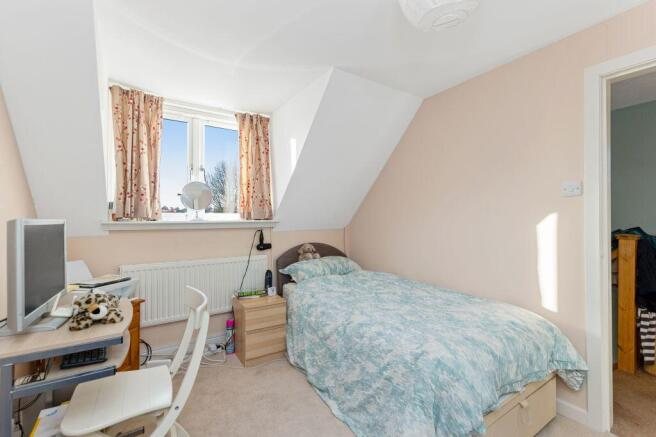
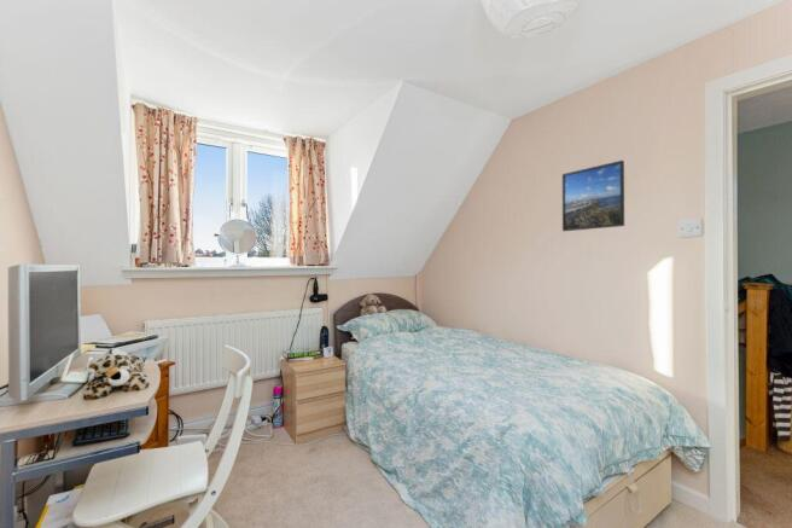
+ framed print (590, 198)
